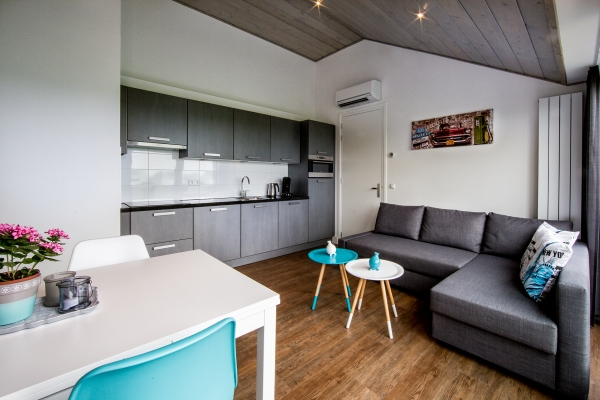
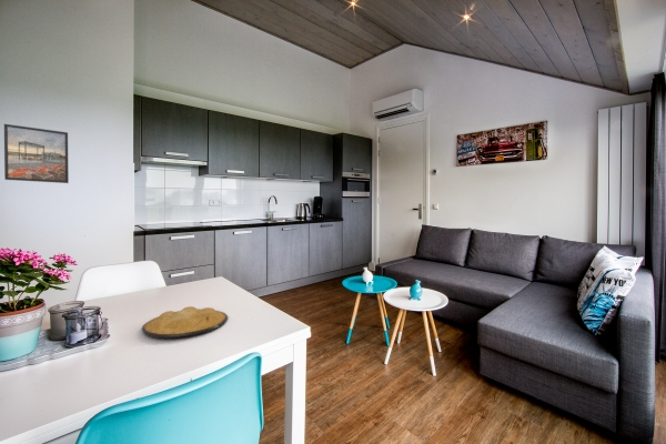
+ plate (186, 315)
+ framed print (38, 154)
